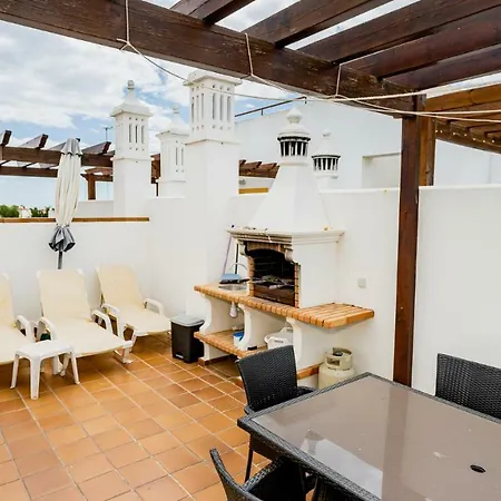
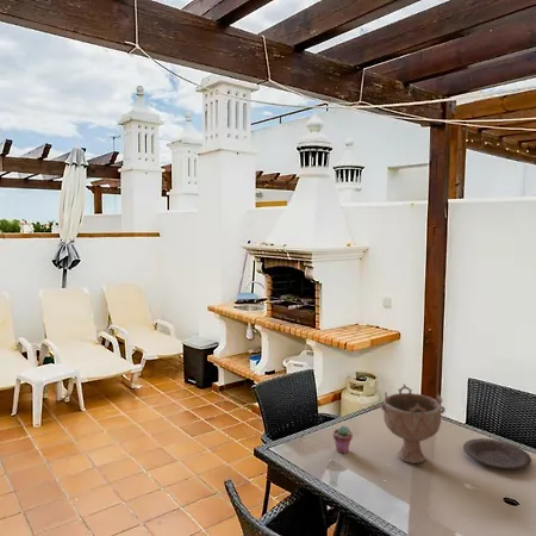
+ potted succulent (342, 437)
+ plate (496, 455)
+ decorative bowl (411, 425)
